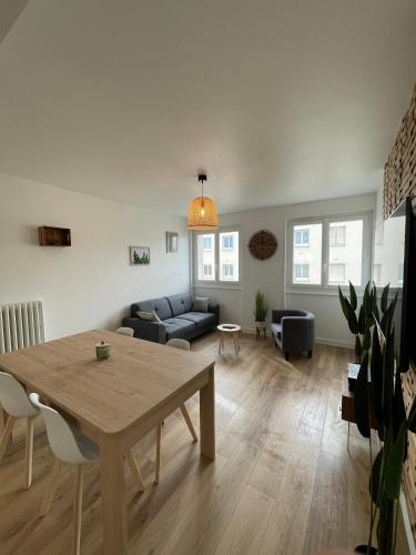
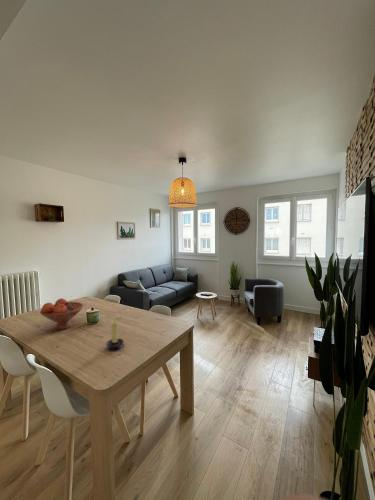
+ fruit bowl (62, 313)
+ candle holder (116, 334)
